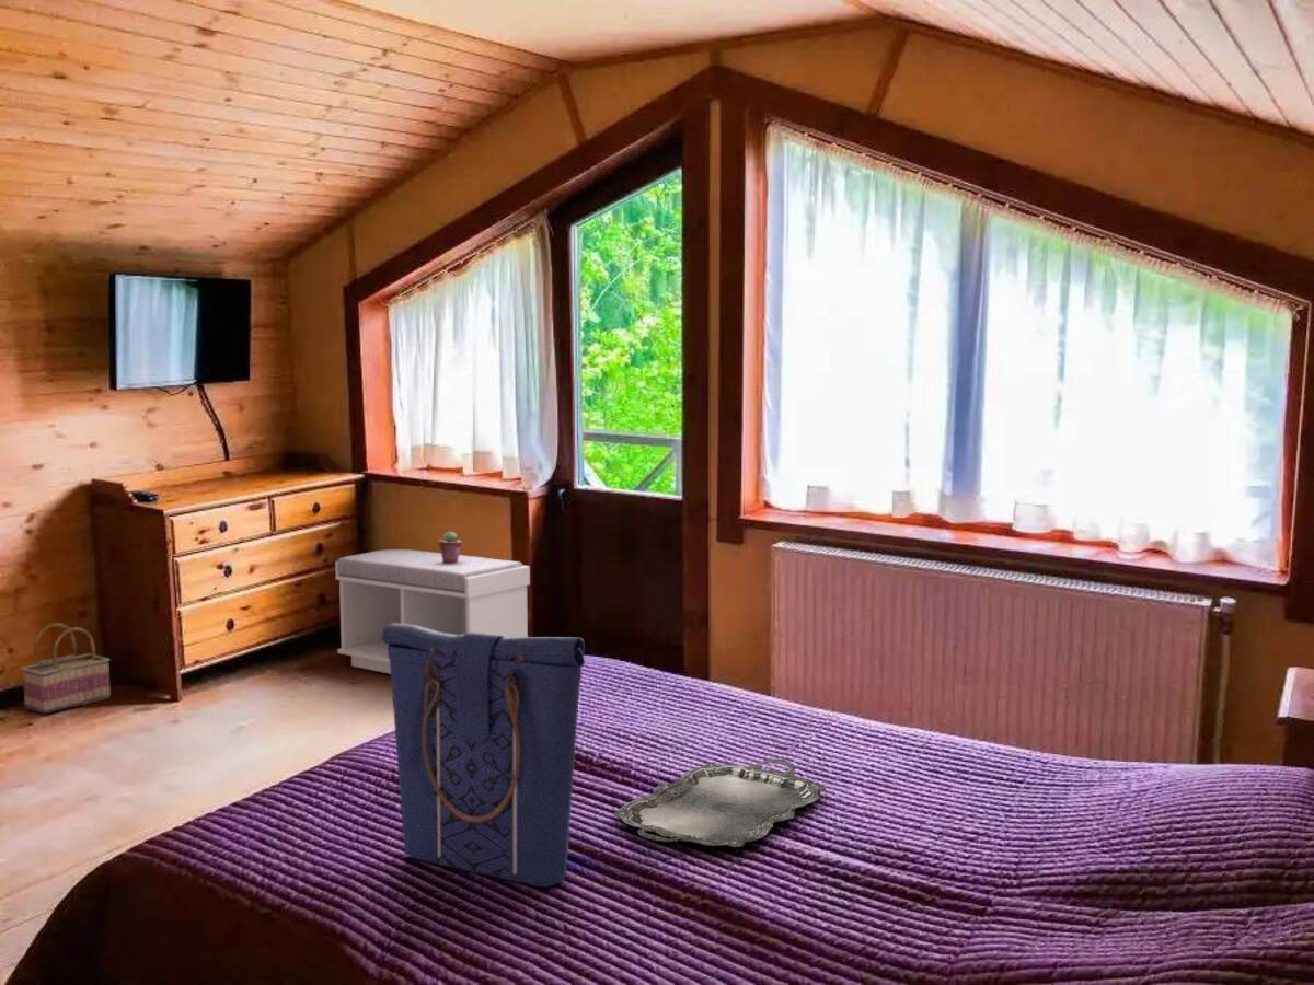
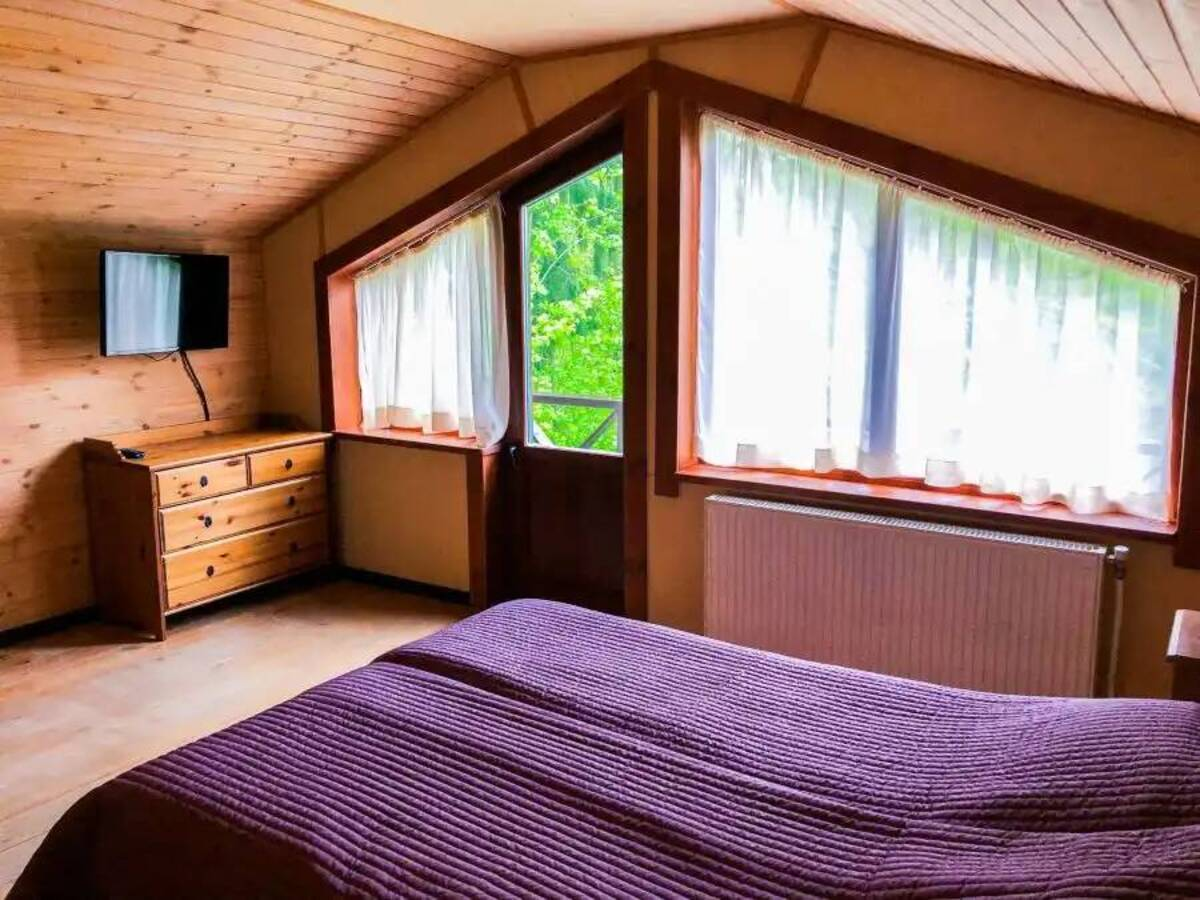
- potted succulent (450, 546)
- serving tray (723, 801)
- tote bag (482, 748)
- bench (430, 613)
- basket (66, 663)
